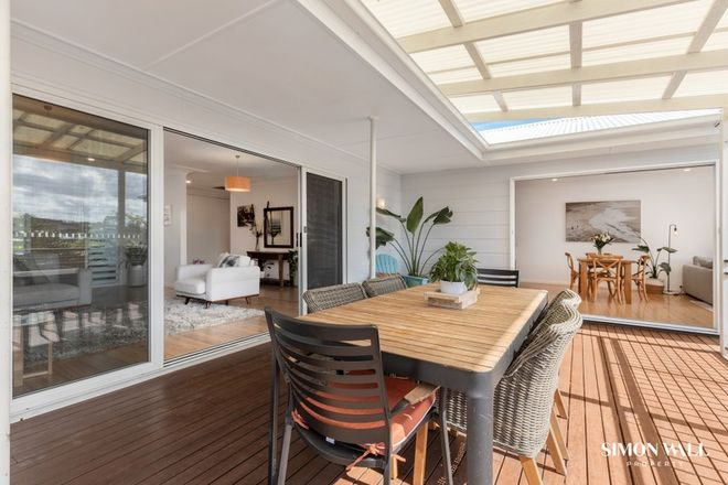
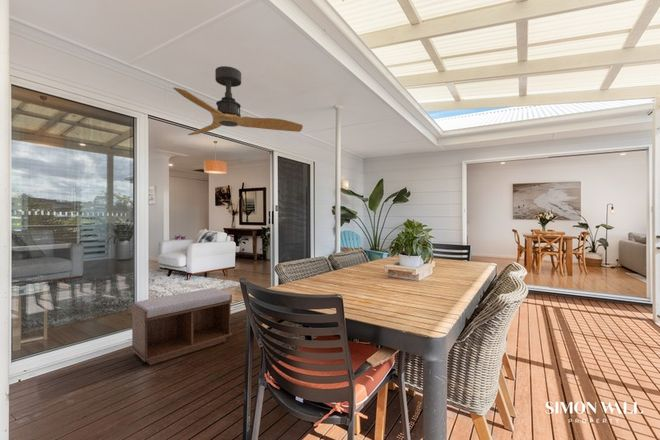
+ ceiling fan (238, 103)
+ bench (184, 321)
